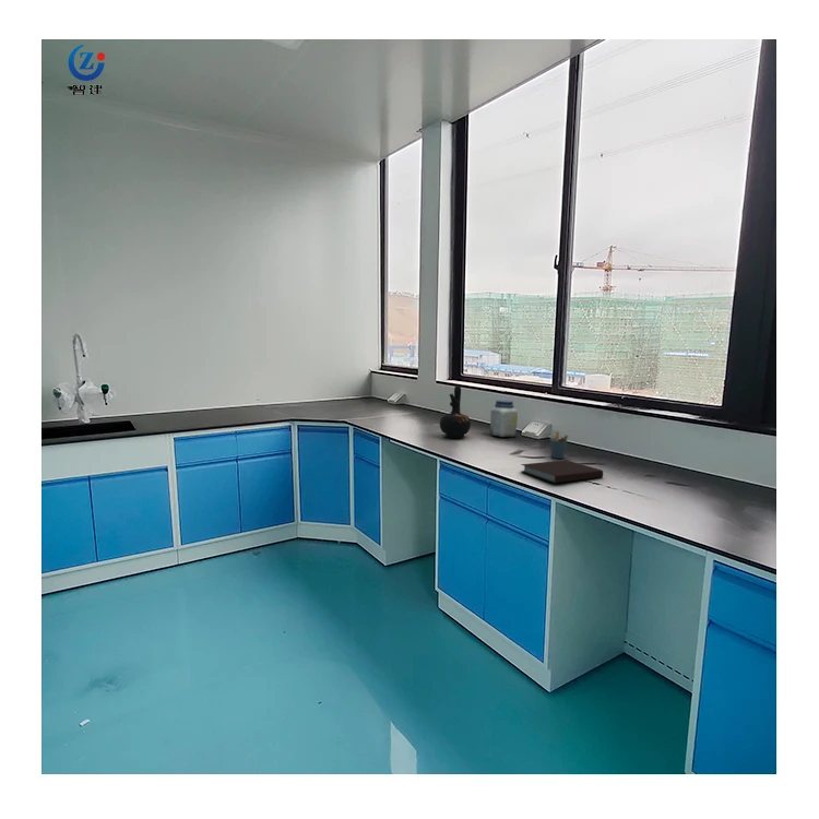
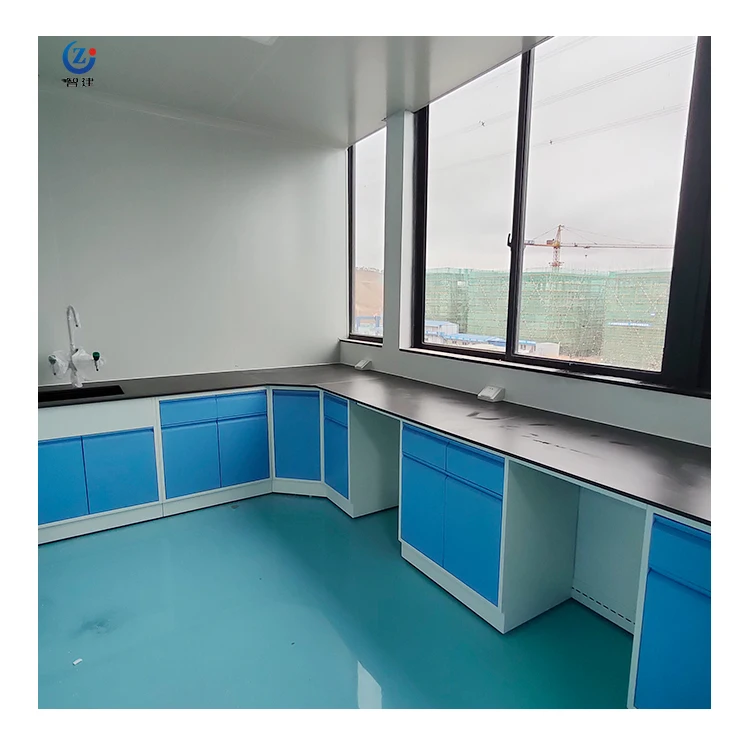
- ceramic jug (455, 411)
- notebook (560, 471)
- pen holder (558, 443)
- jar (503, 417)
